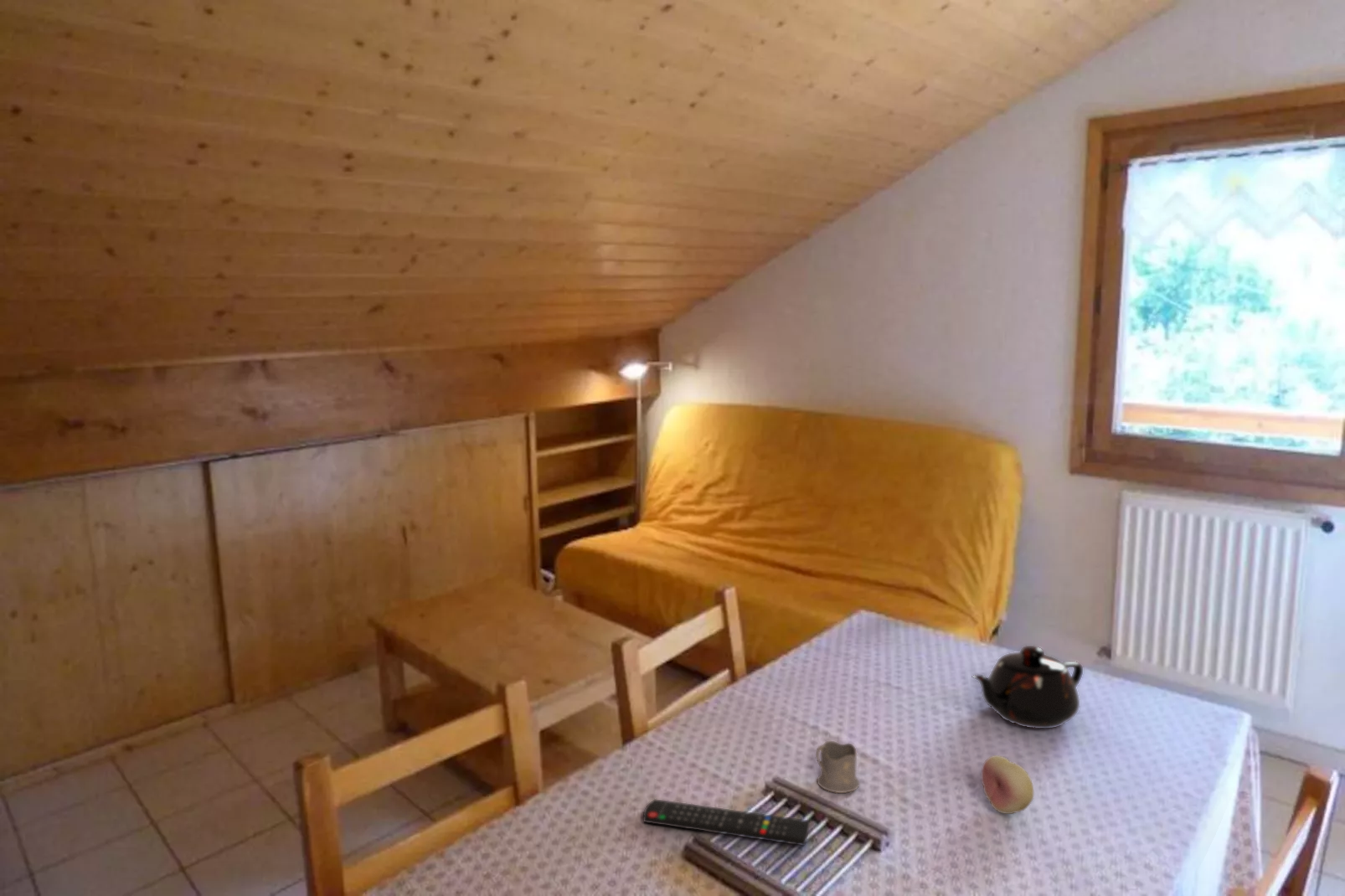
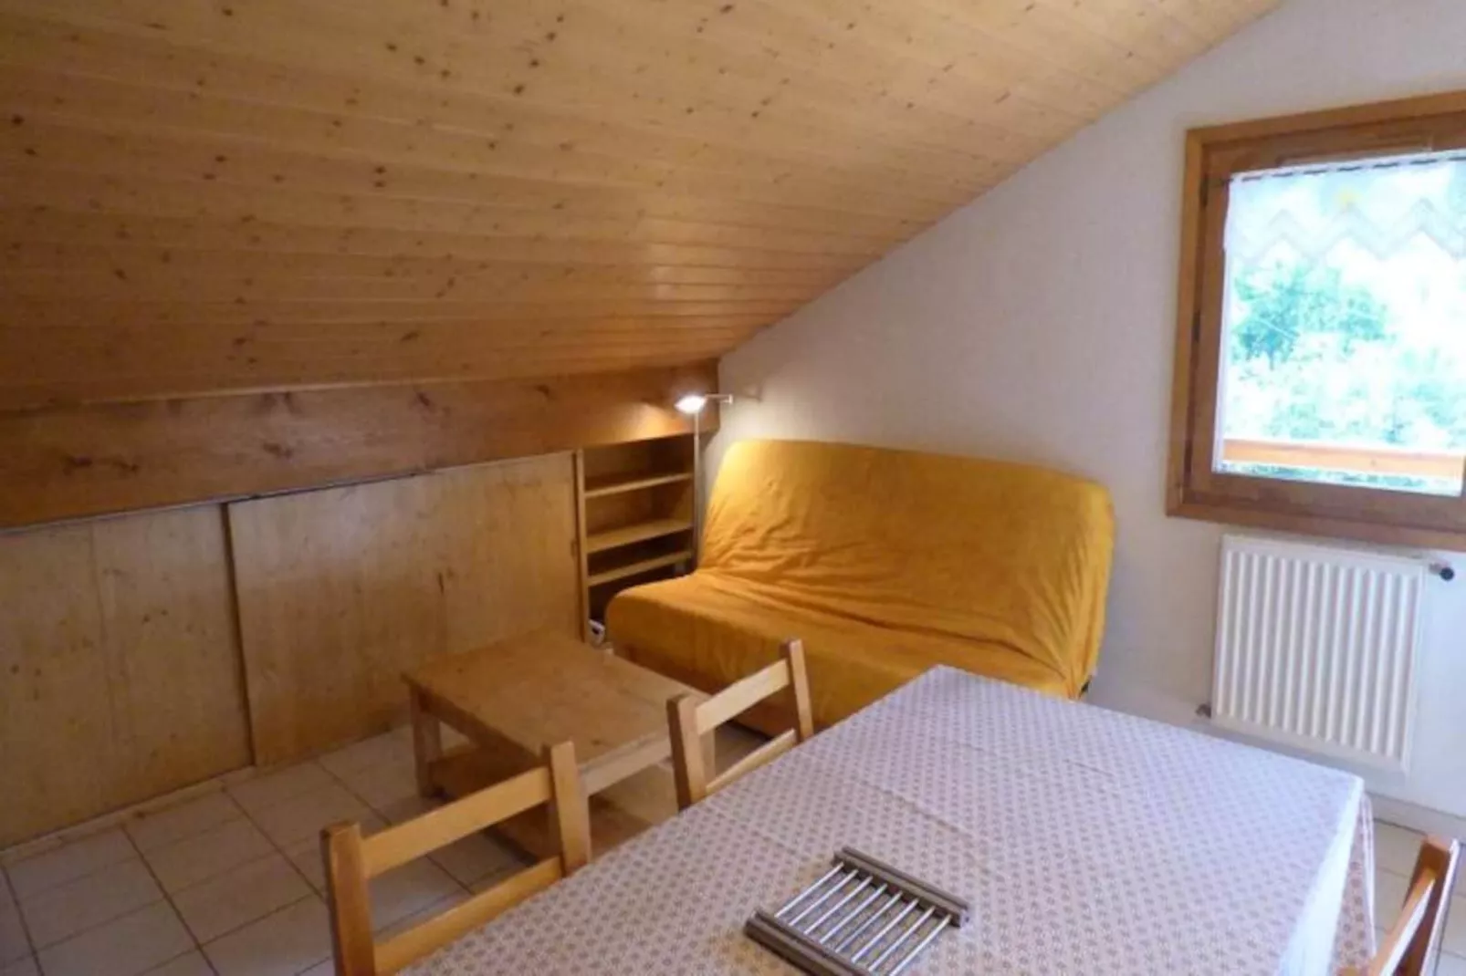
- remote control (724, 823)
- teapot (1028, 682)
- fruit (1005, 785)
- tea glass holder (834, 755)
